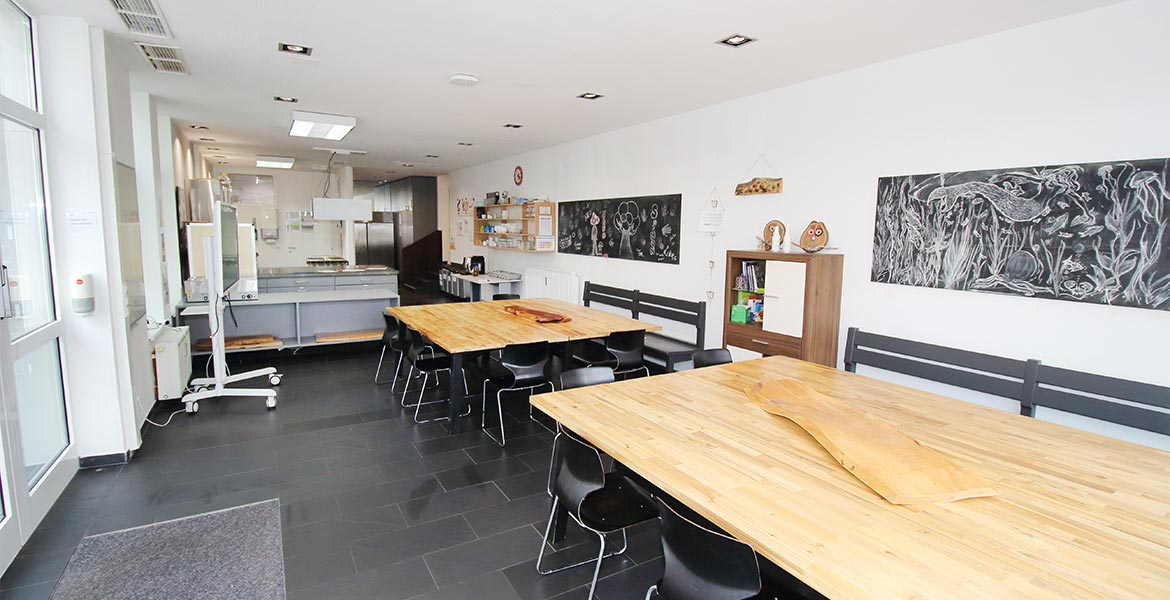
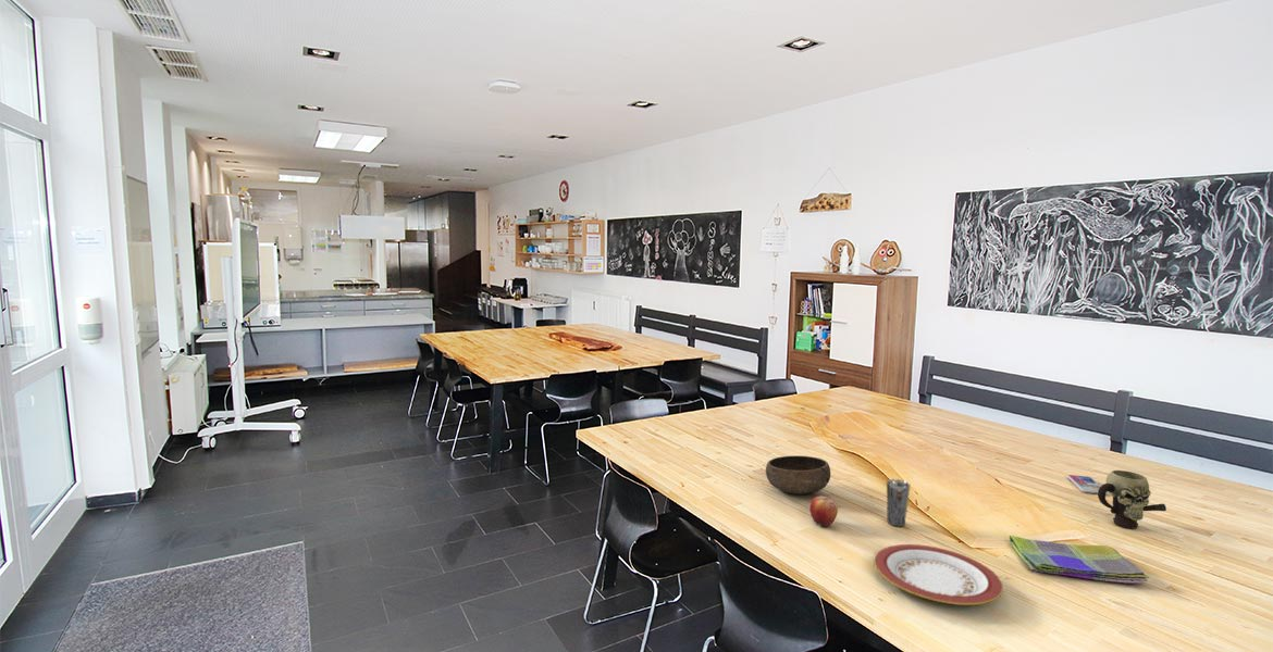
+ plate (935, 575)
+ dish towel (1074, 557)
+ bowl (798, 475)
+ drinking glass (897, 503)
+ mug (1125, 499)
+ smartphone (1086, 484)
+ apple (824, 510)
